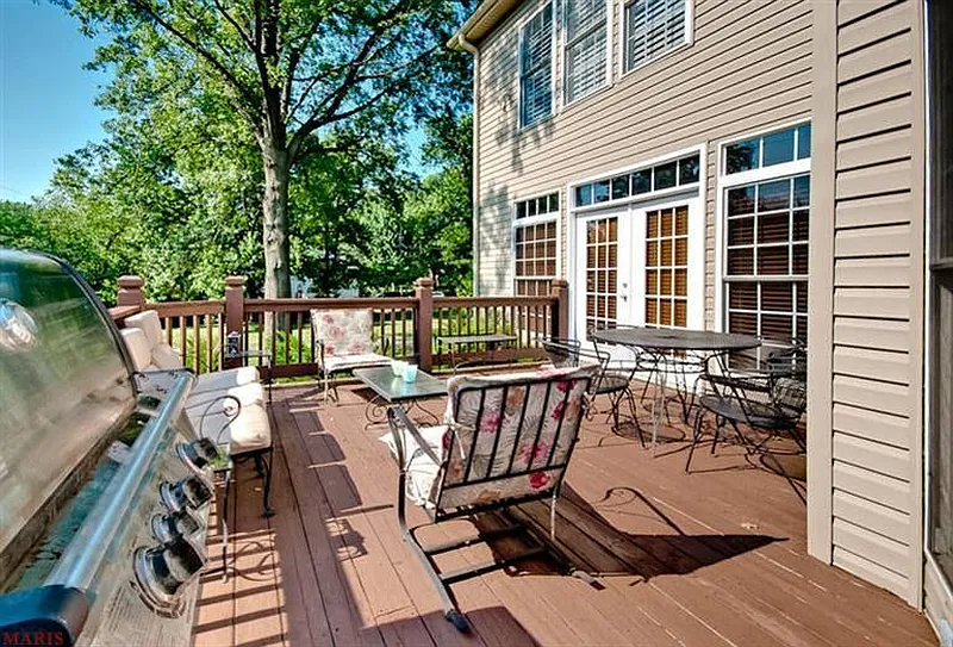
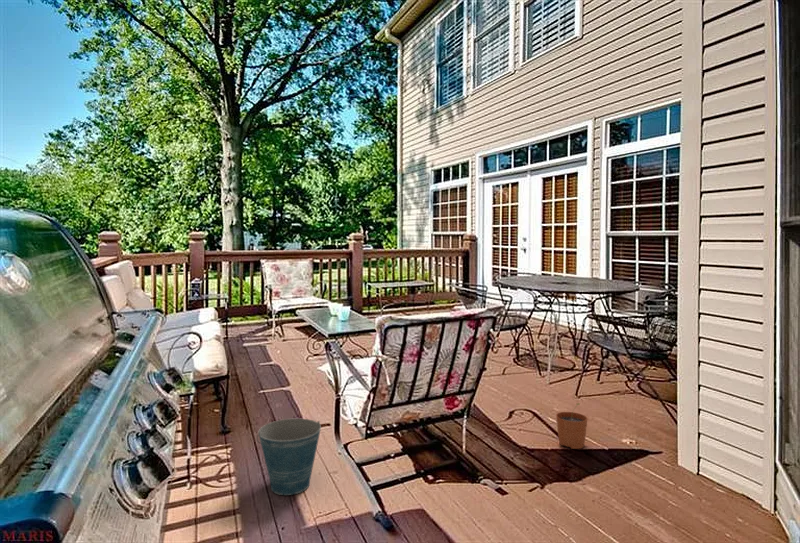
+ bucket (290, 455)
+ plant pot (571, 423)
